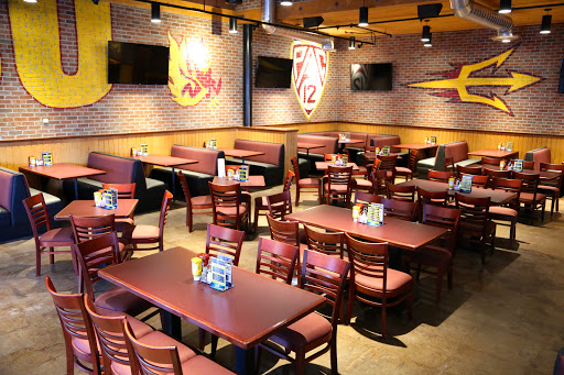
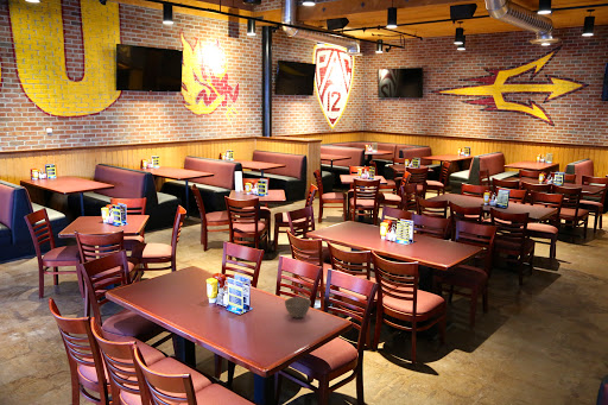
+ bowl (297, 309)
